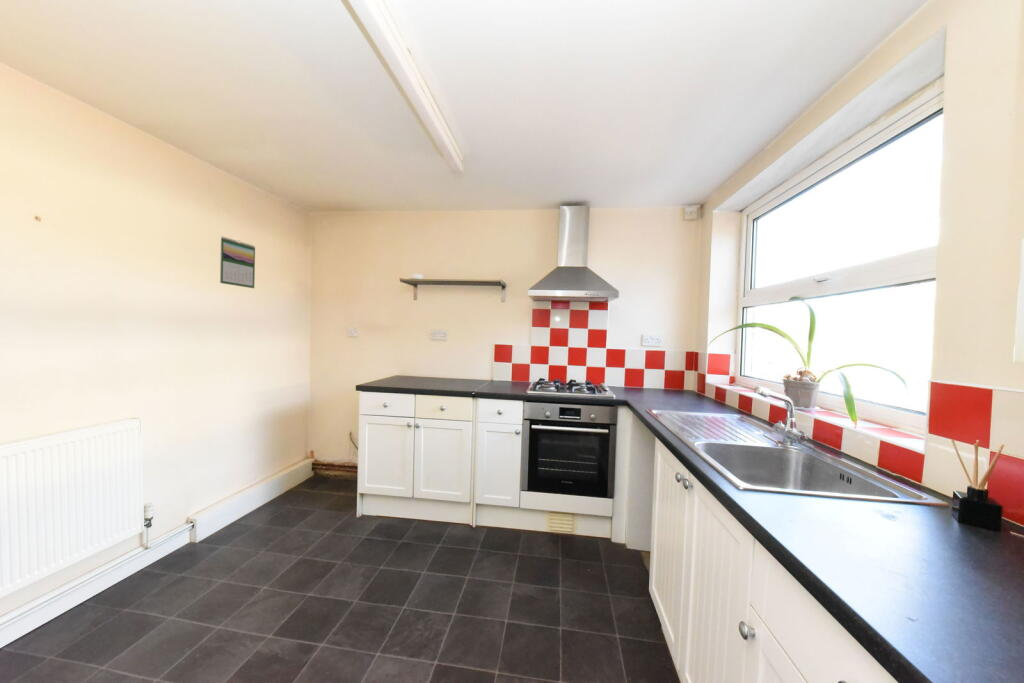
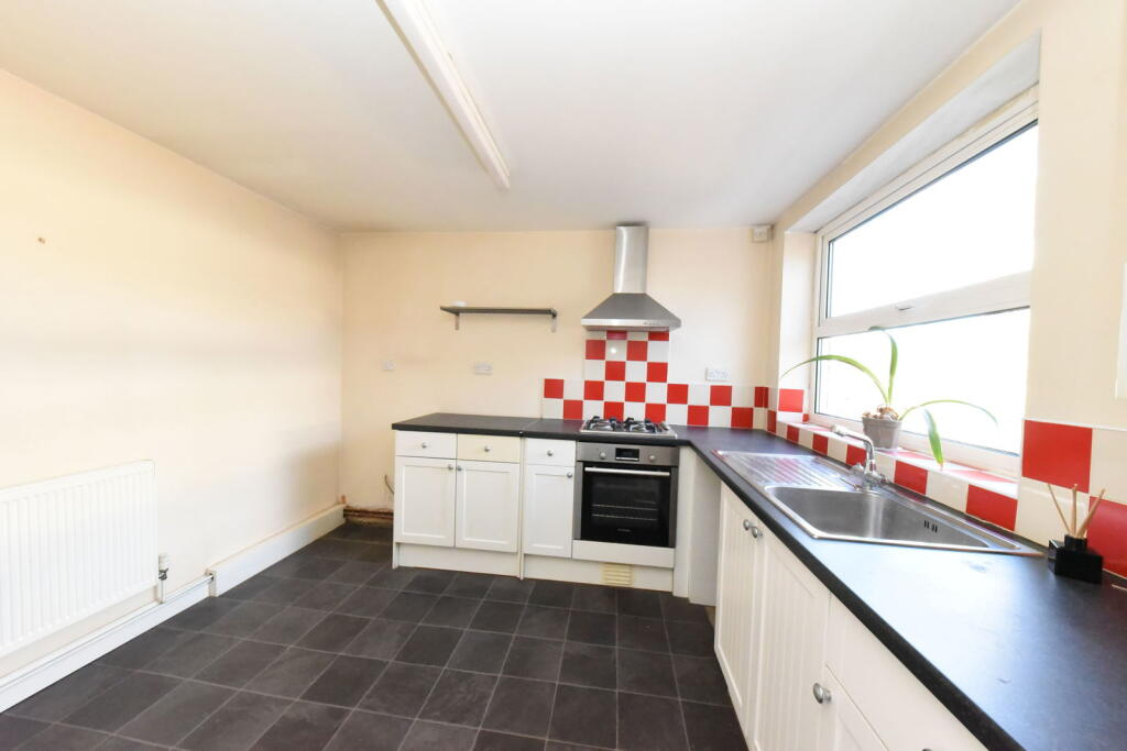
- calendar (238, 263)
